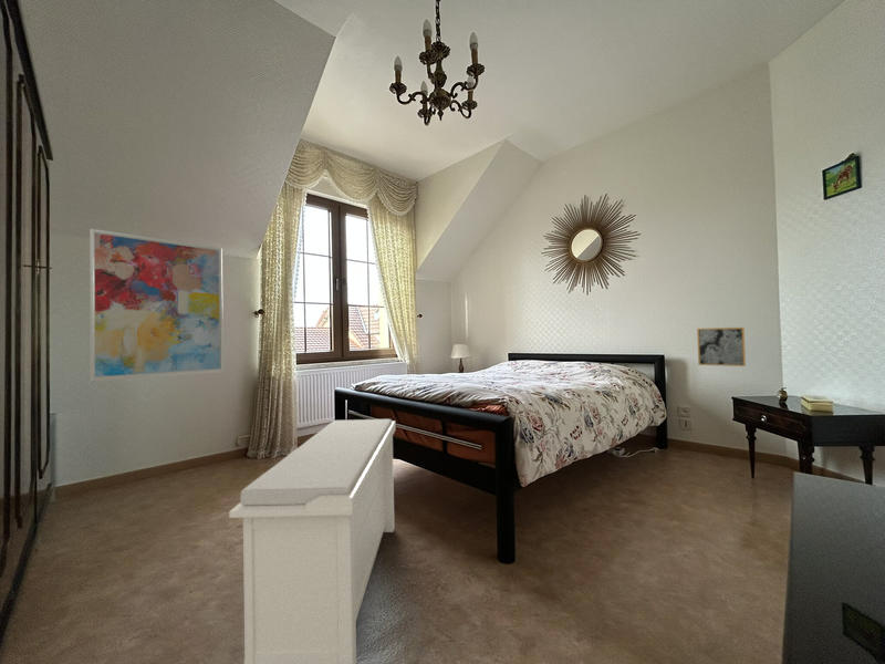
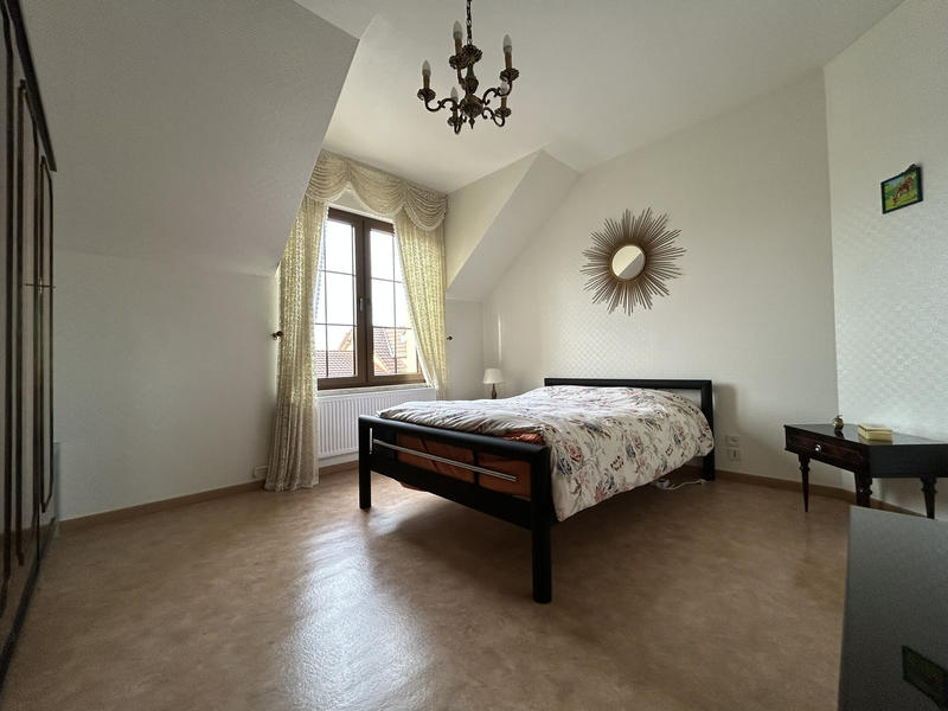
- bench (340, 515)
- wall art (163, 307)
- wall art (720, 346)
